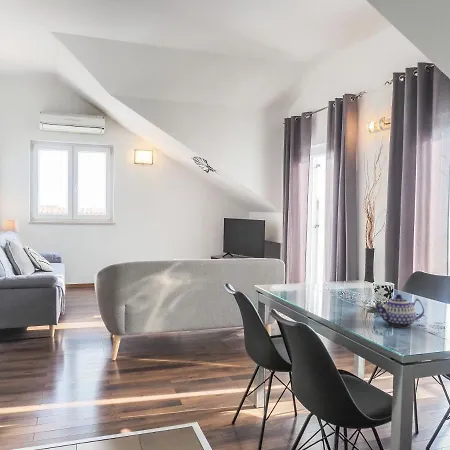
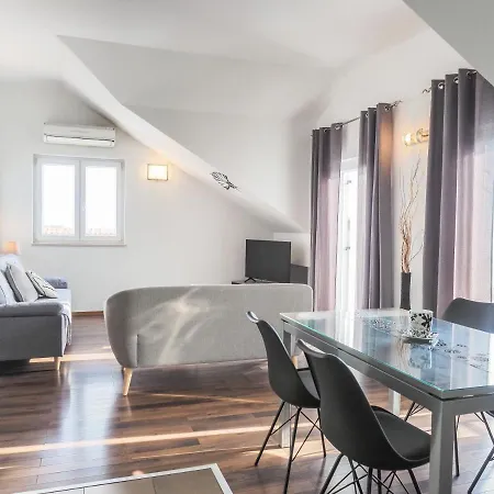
- teapot (399, 309)
